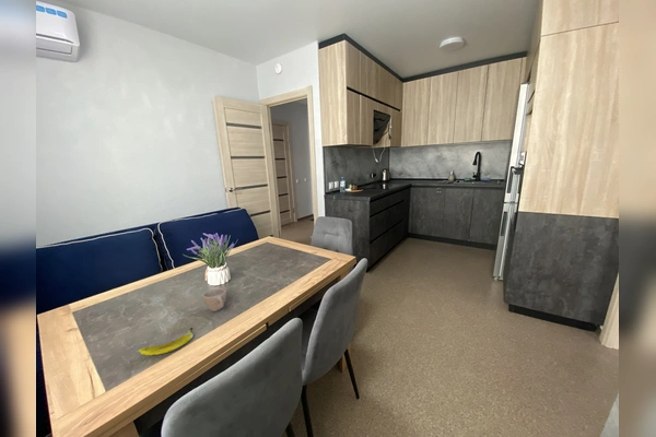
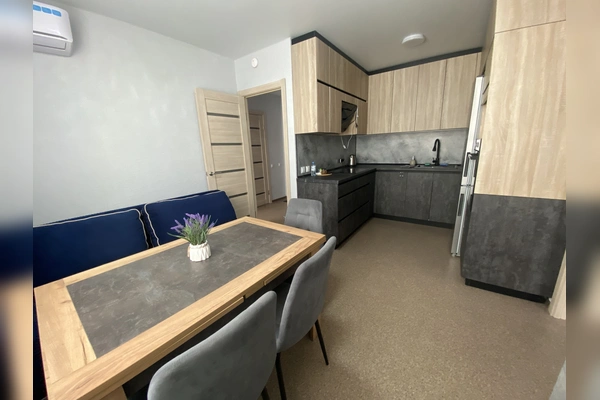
- banana (169, 342)
- cup (216, 300)
